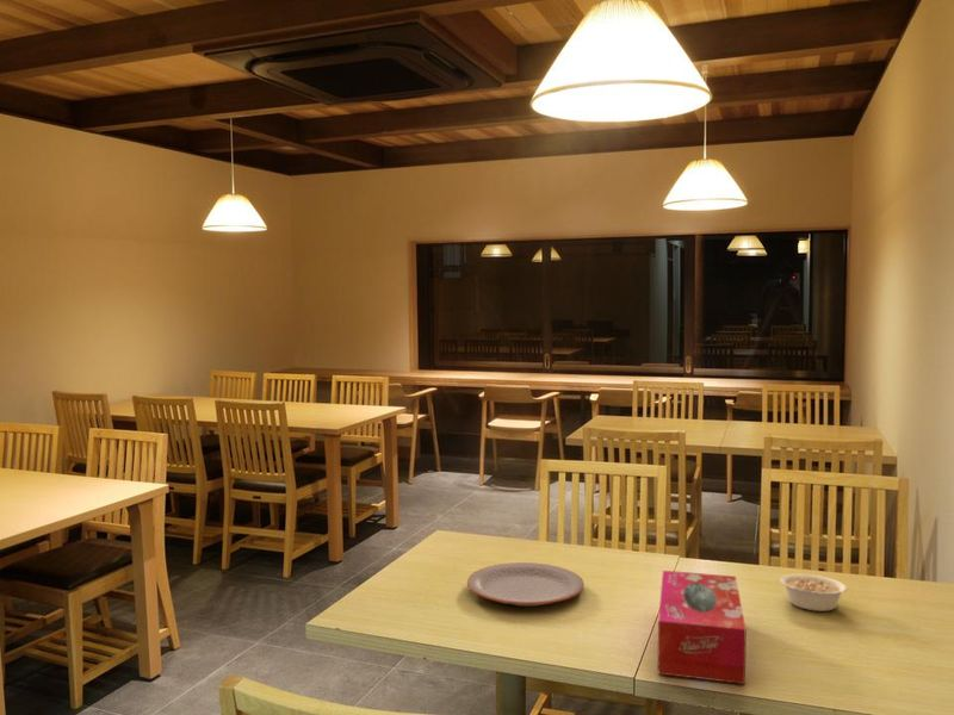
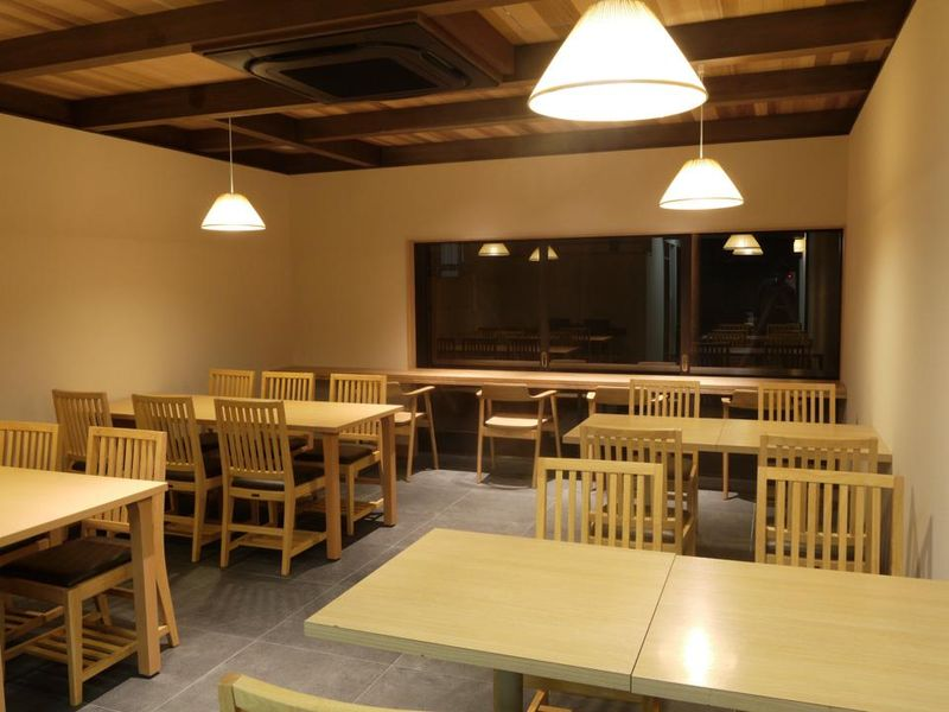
- tissue box (699, 621)
- plate (525, 585)
- legume (814, 591)
